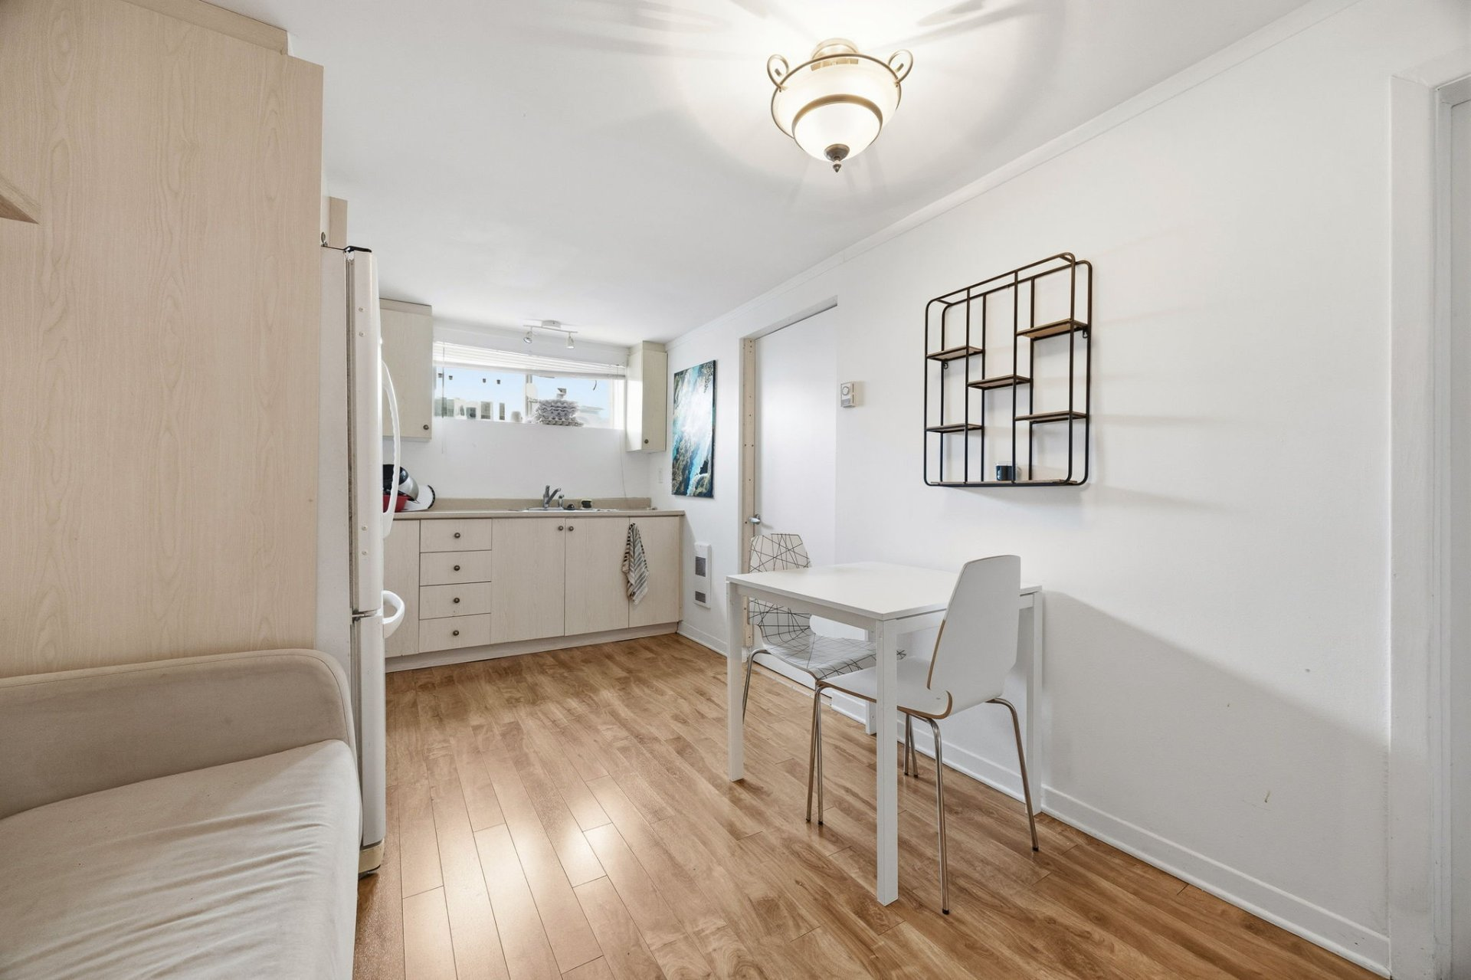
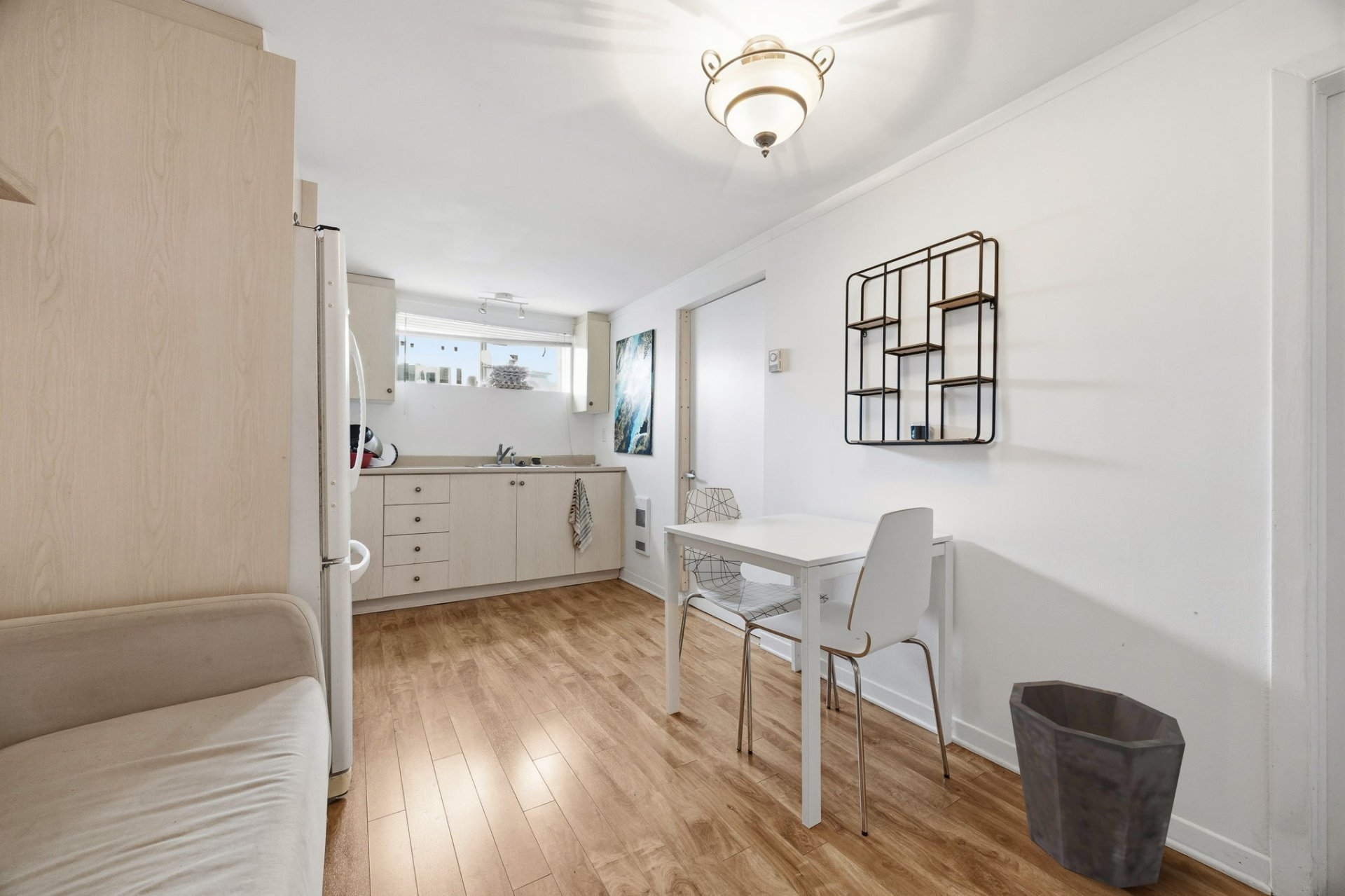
+ waste bin (1089, 778)
